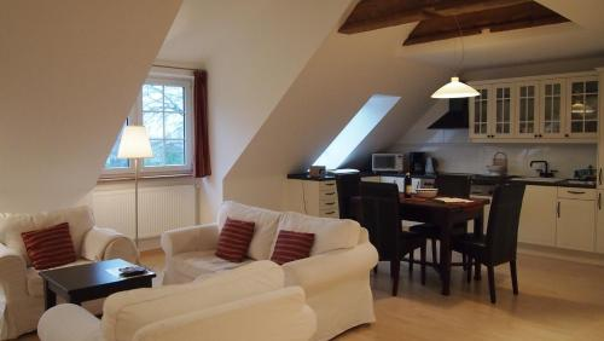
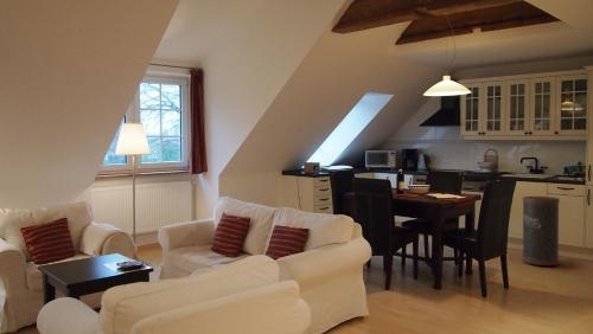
+ trash can (540, 230)
